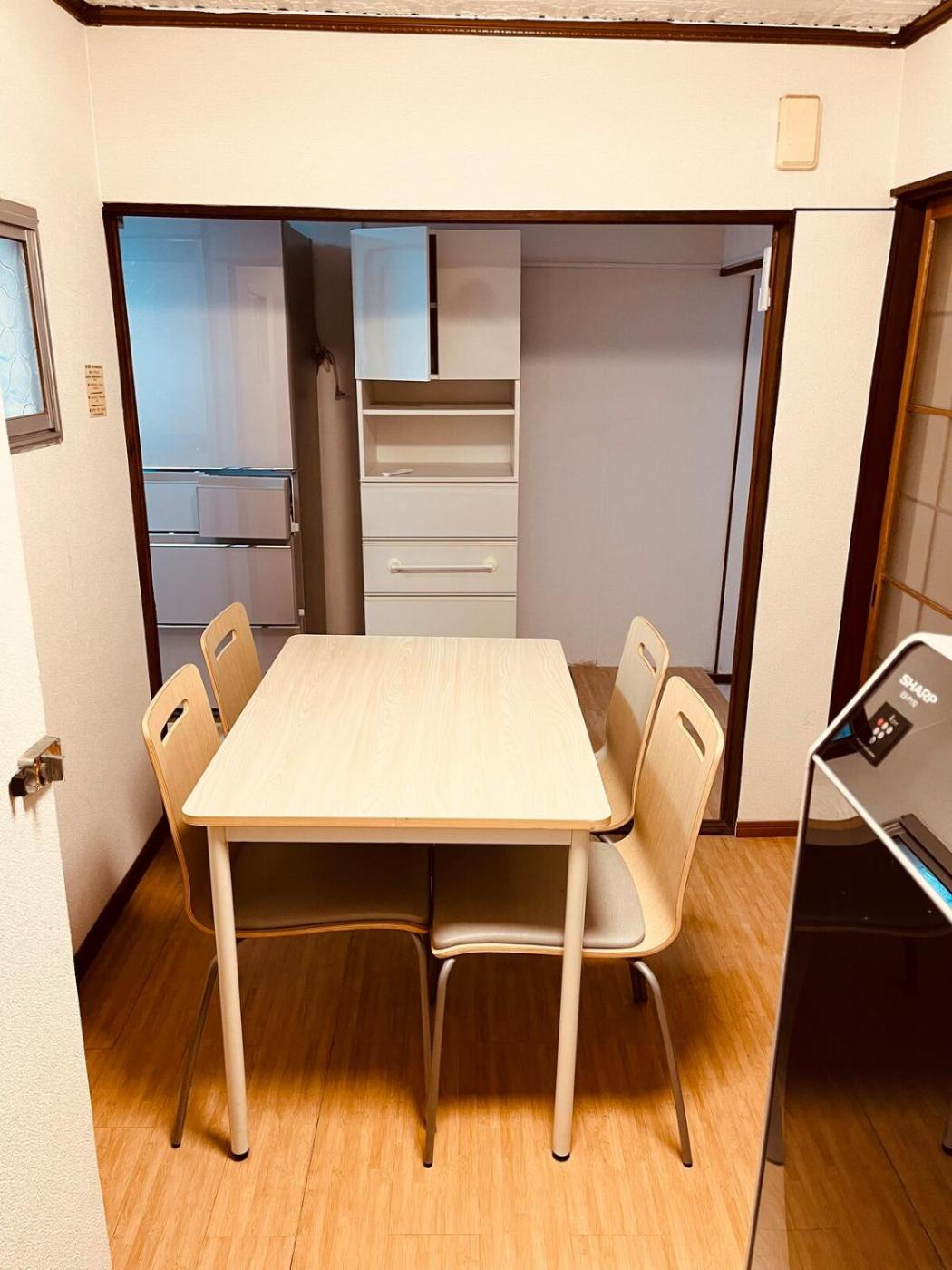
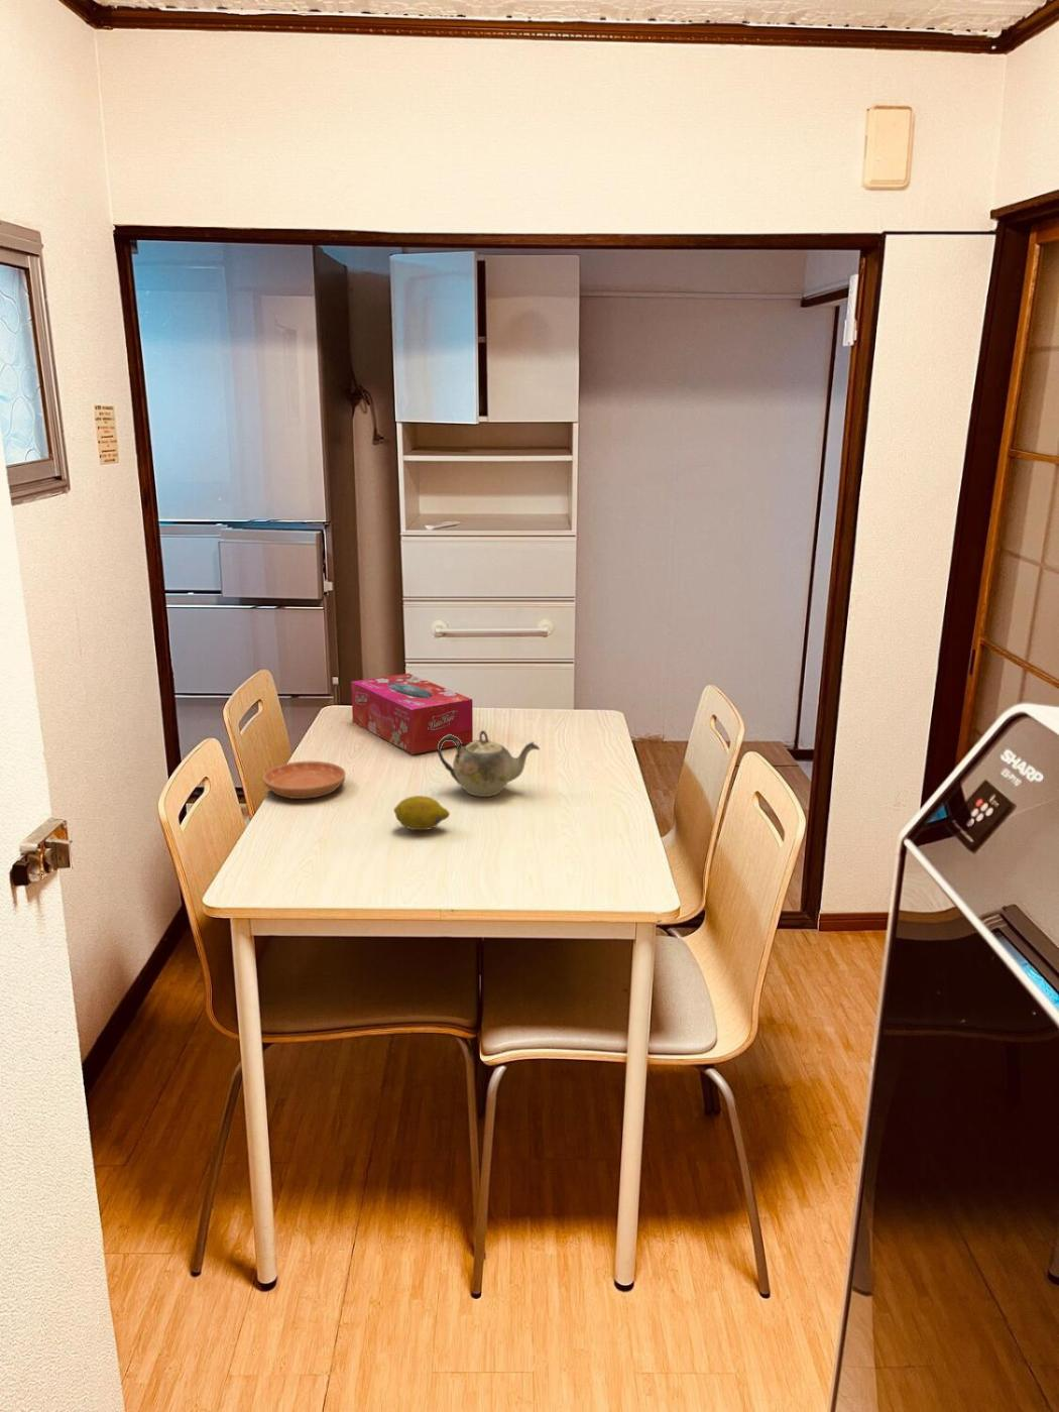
+ saucer (305, 780)
+ fruit (422, 813)
+ tissue box (410, 712)
+ teapot (488, 760)
